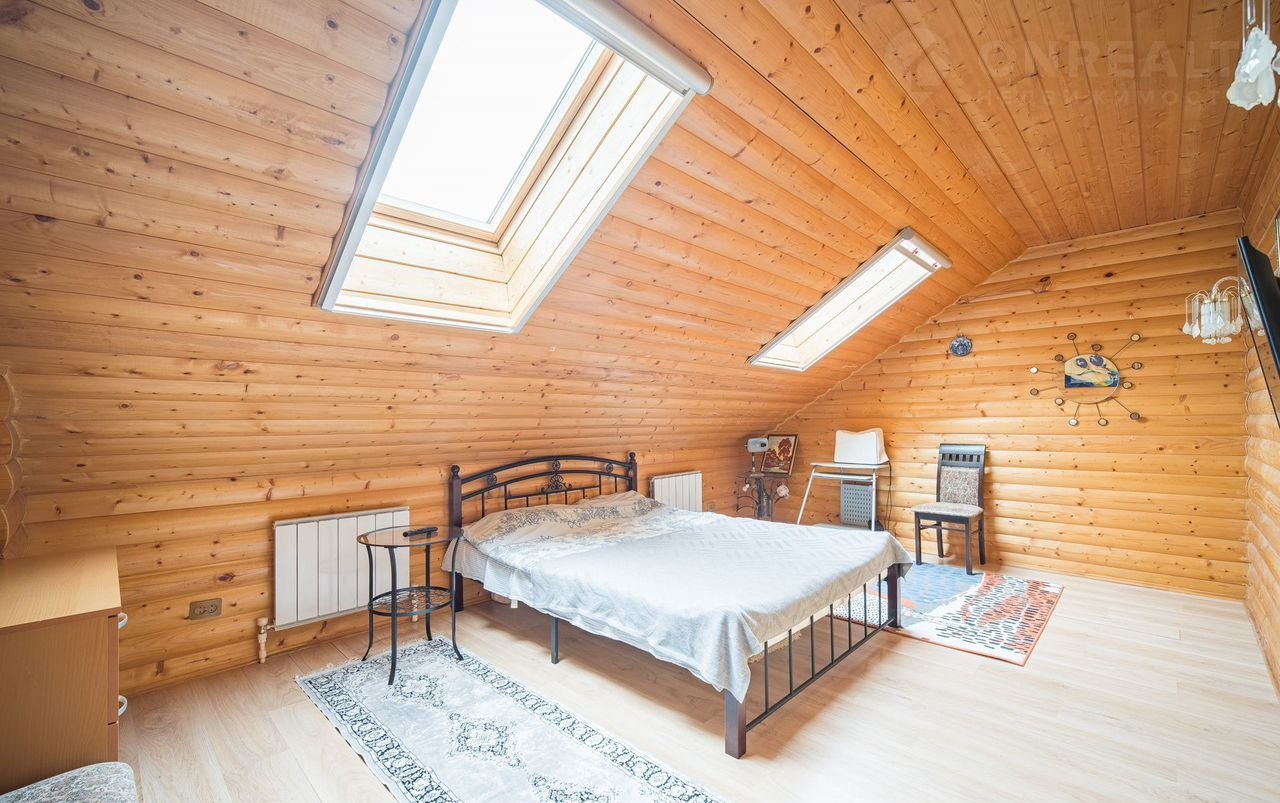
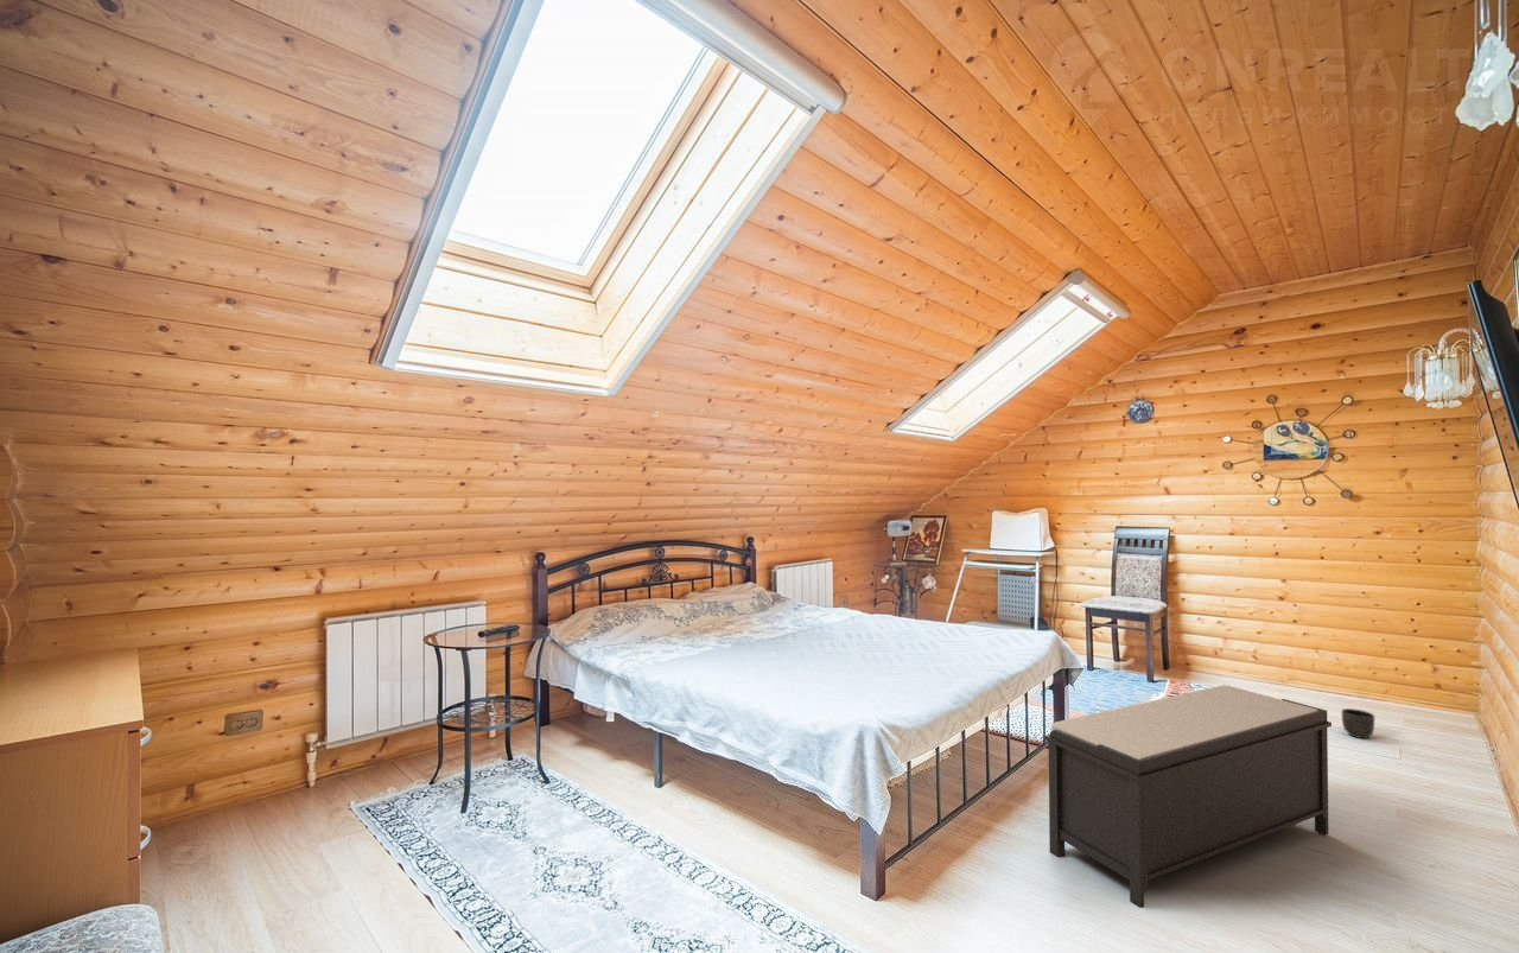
+ planter (1358, 724)
+ bench (1190, 780)
